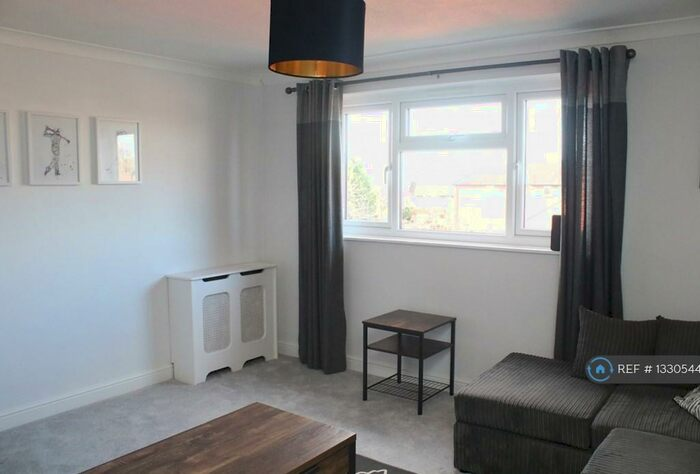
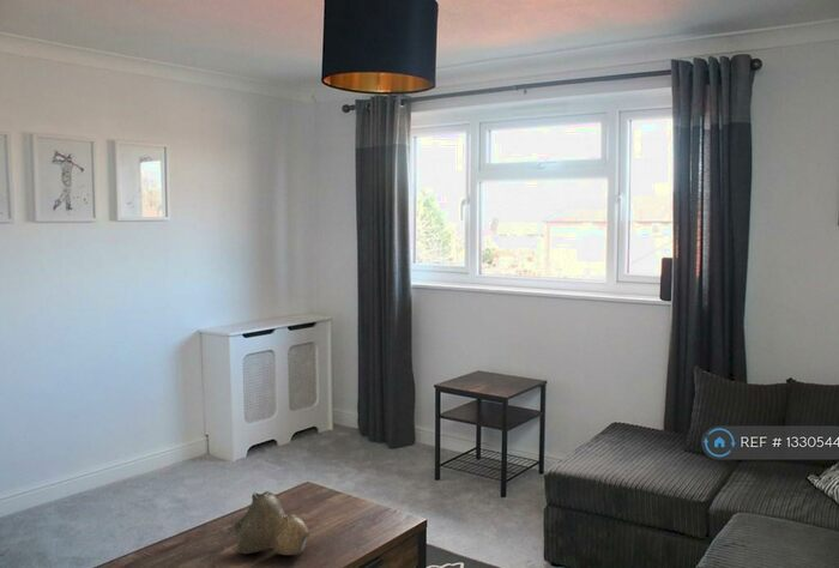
+ decorative bowl (272, 524)
